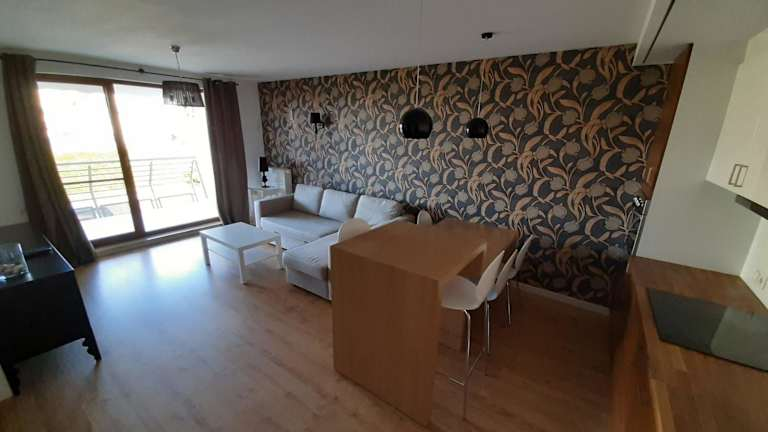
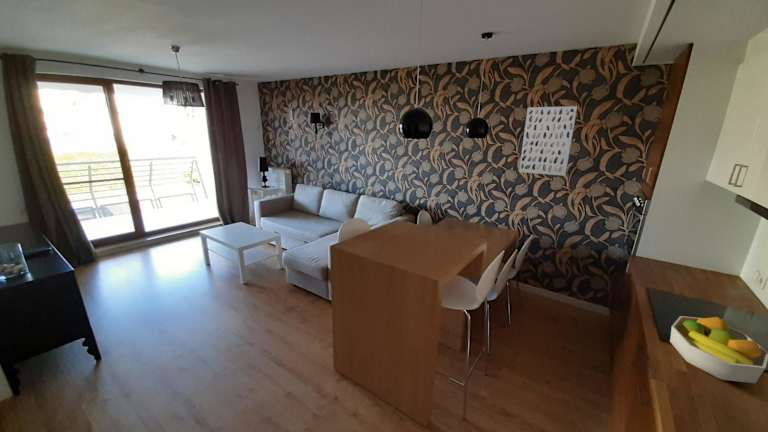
+ wall art (546, 141)
+ fruit bowl (715, 344)
